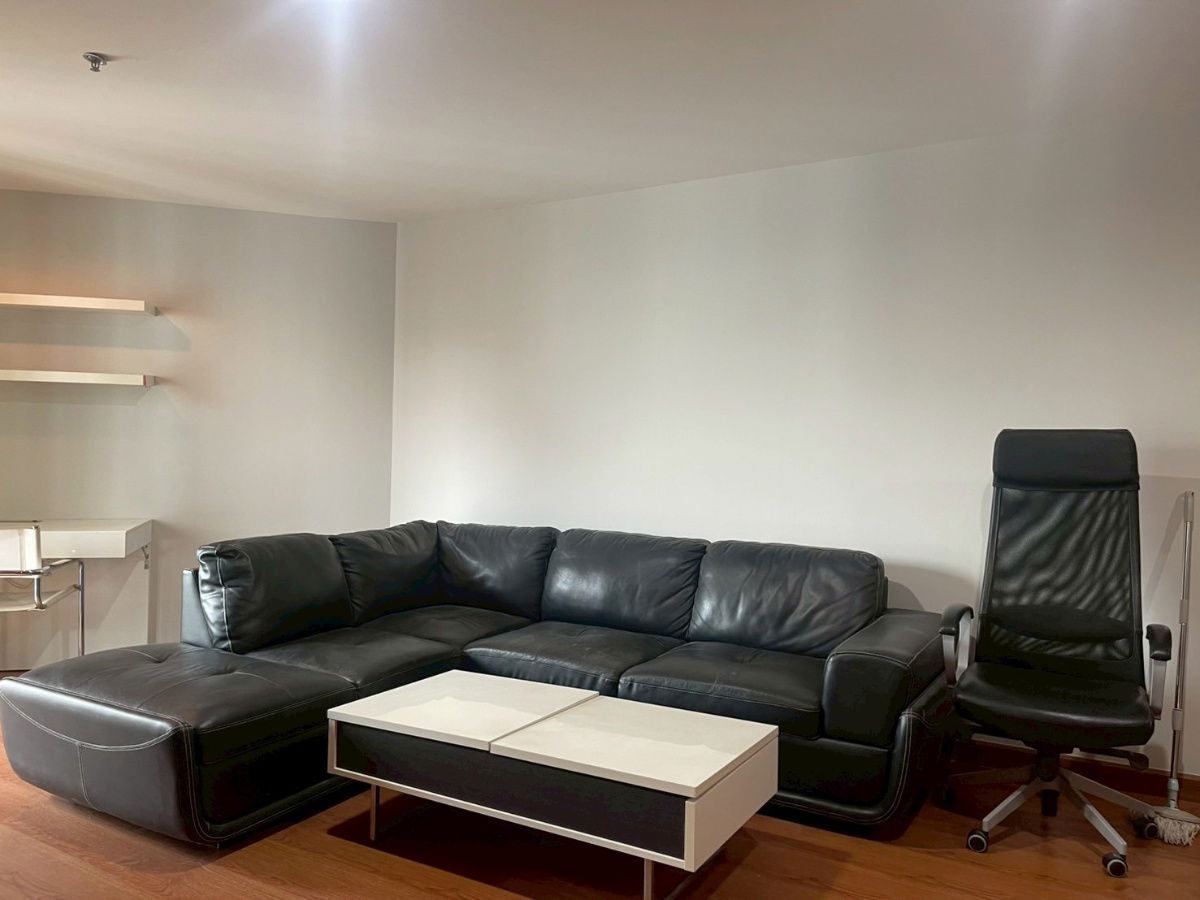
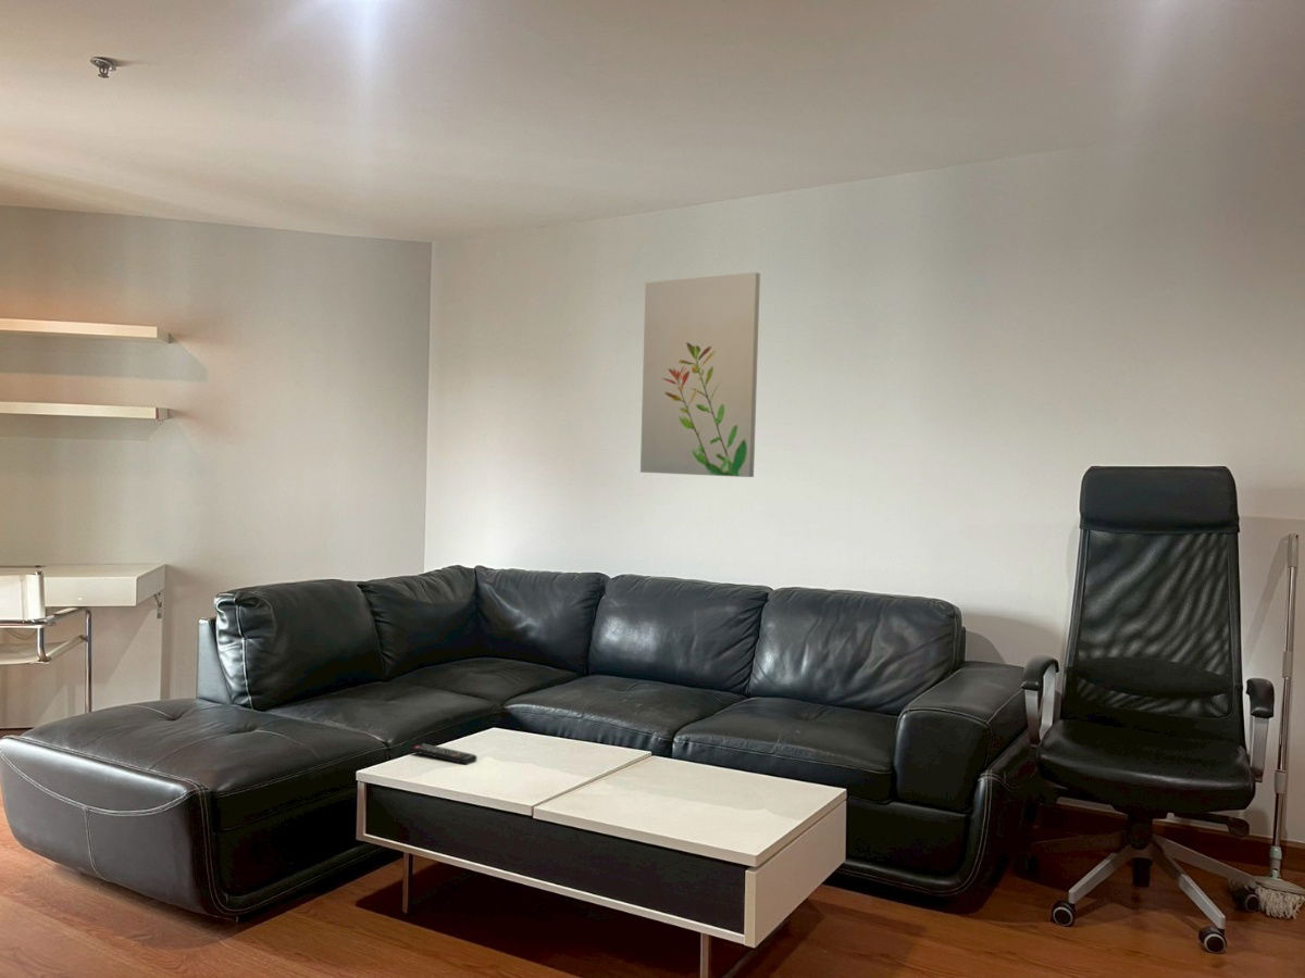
+ remote control (443, 753)
+ wall art (697, 376)
